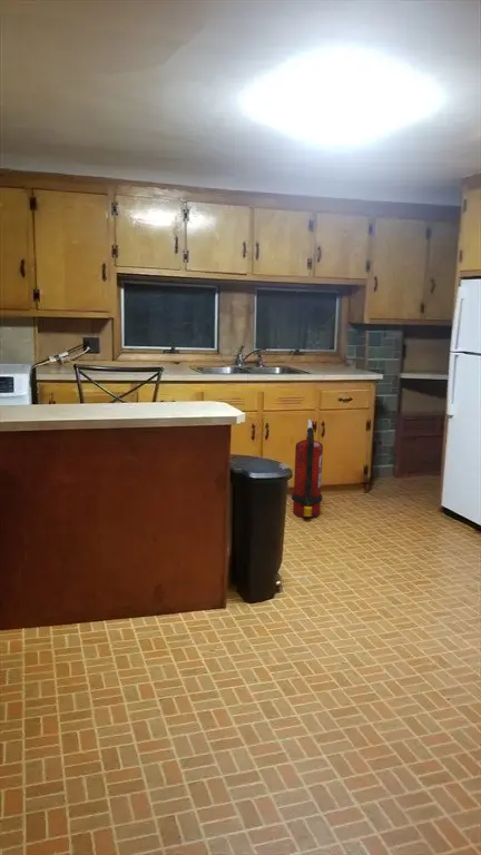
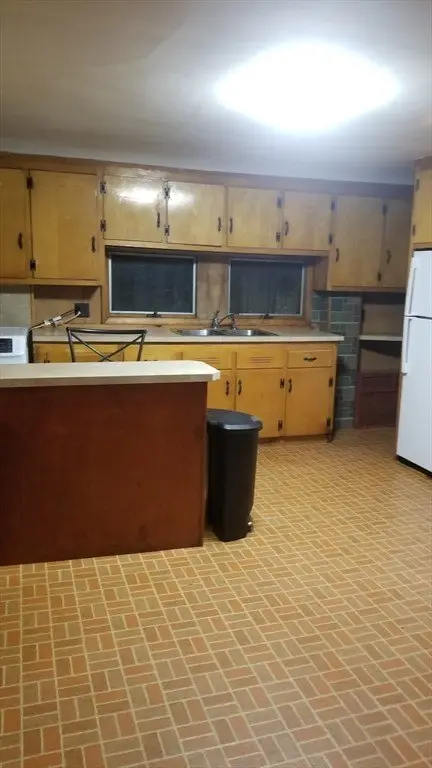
- fire extinguisher (308, 469)
